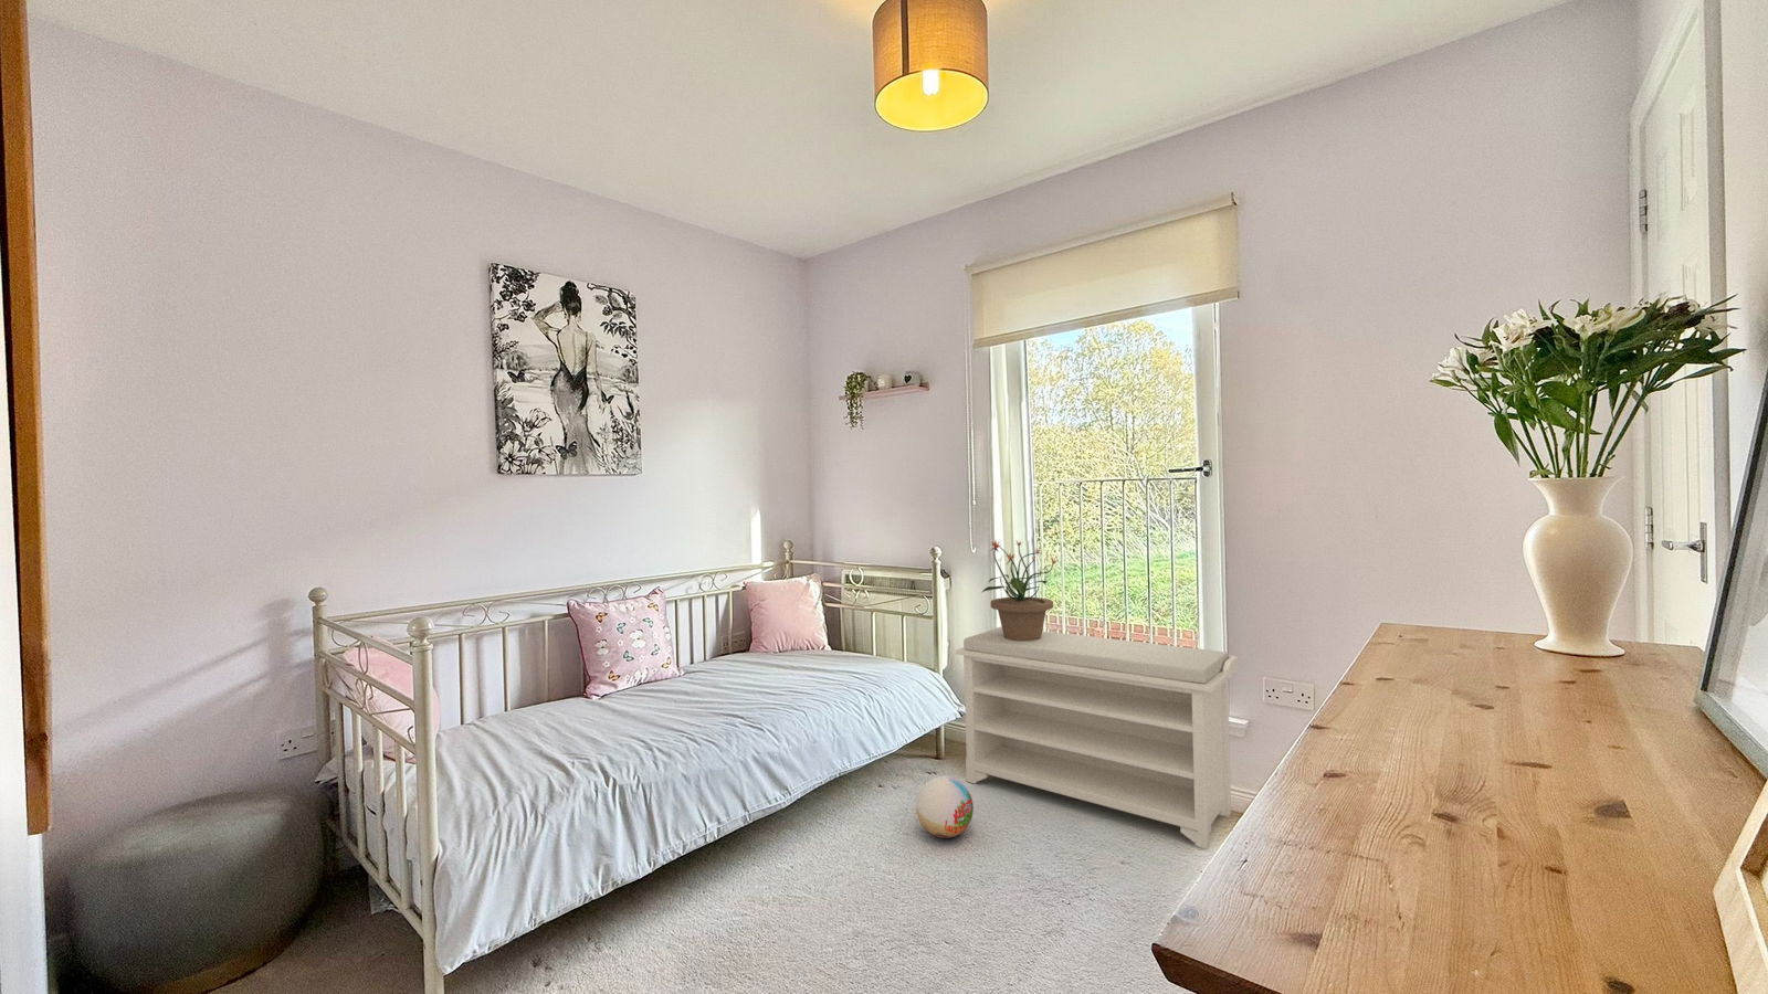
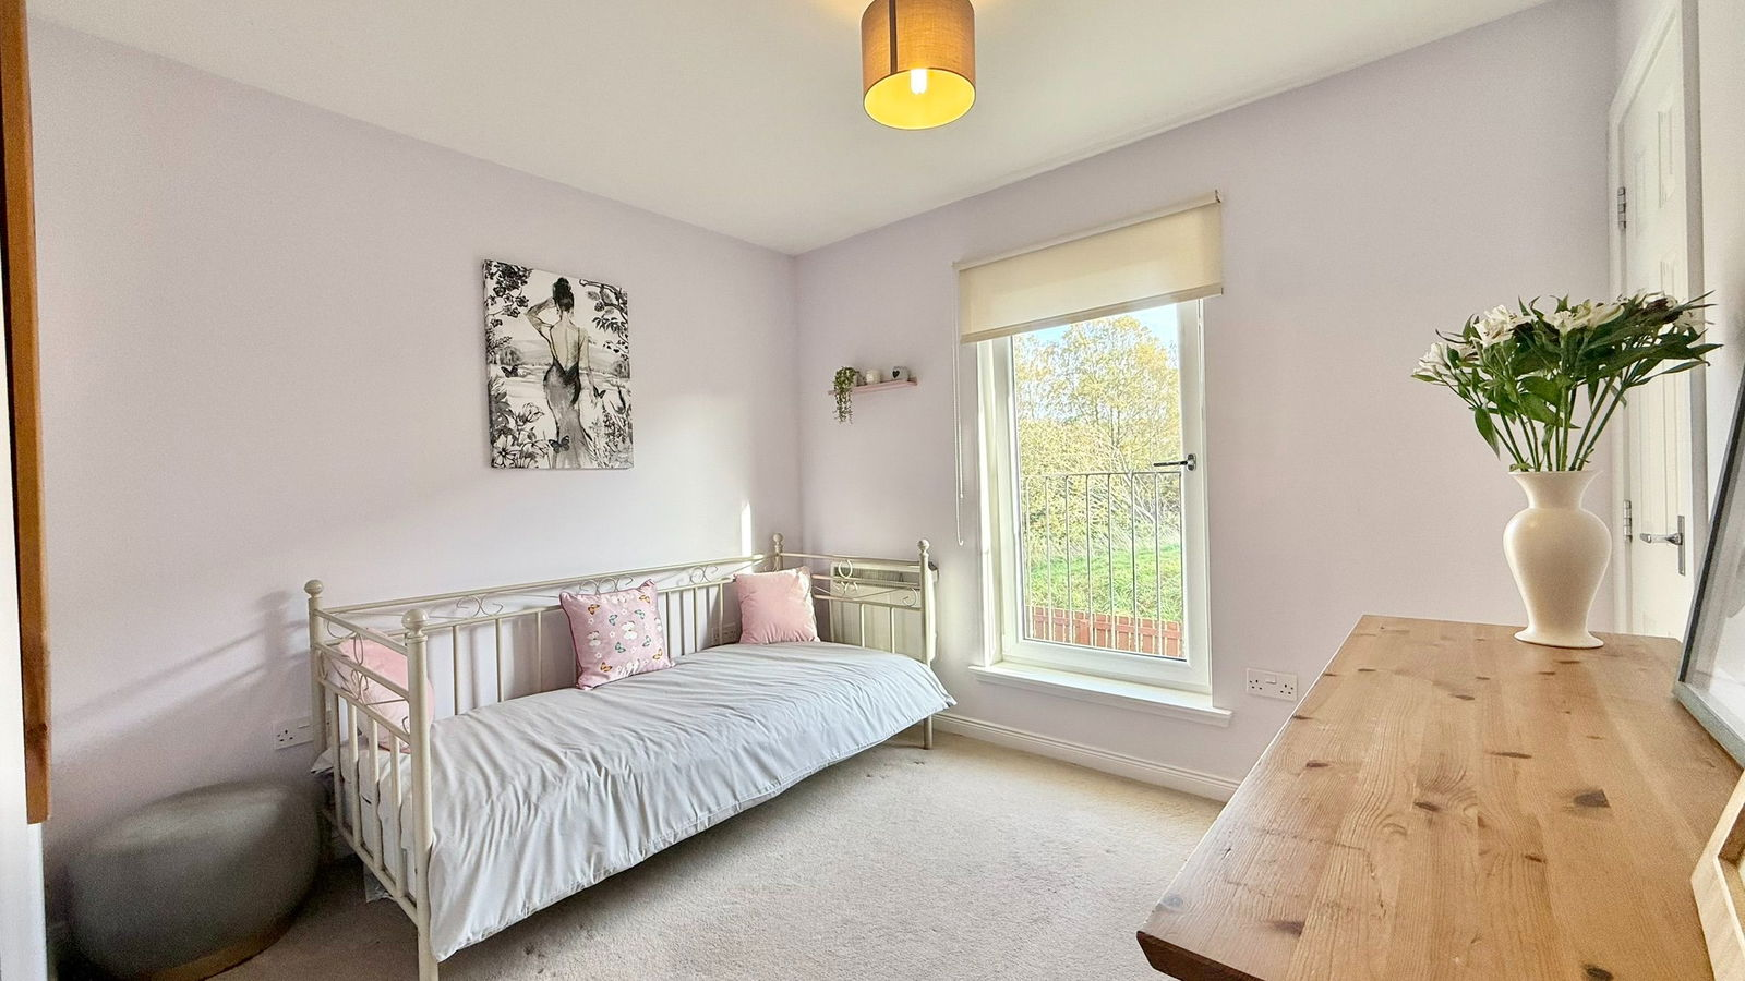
- ball (943, 806)
- bench (1088, 720)
- potted plant (1015, 587)
